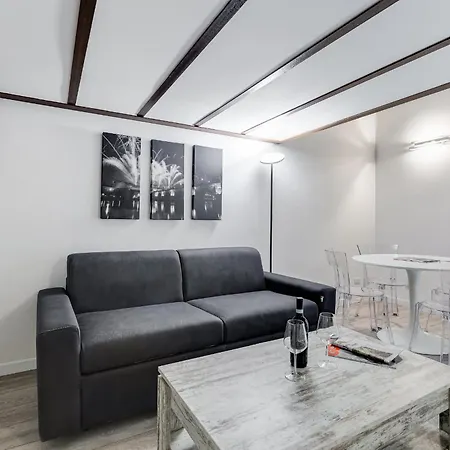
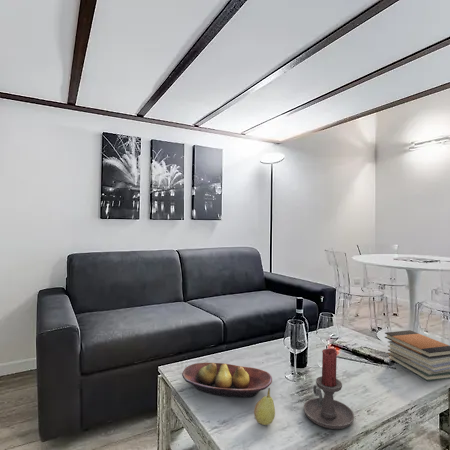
+ book stack (419, 354)
+ fruit bowl (226, 376)
+ candle holder (326, 379)
+ fruit (264, 406)
